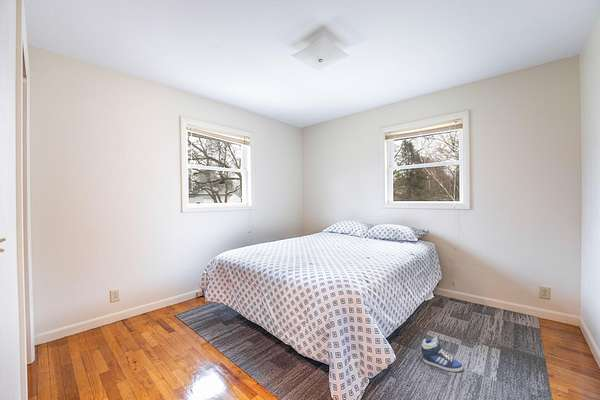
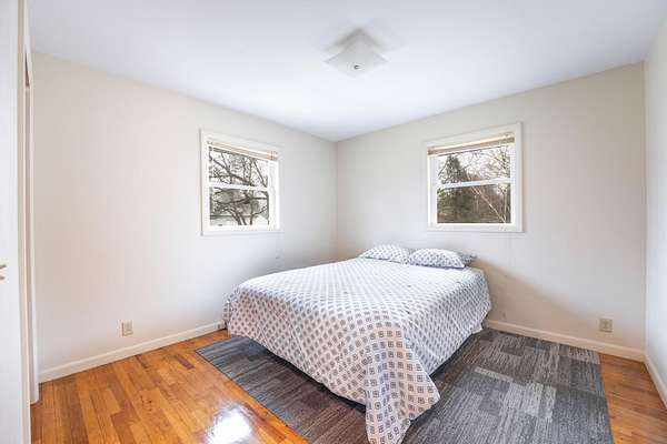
- sneaker (441, 352)
